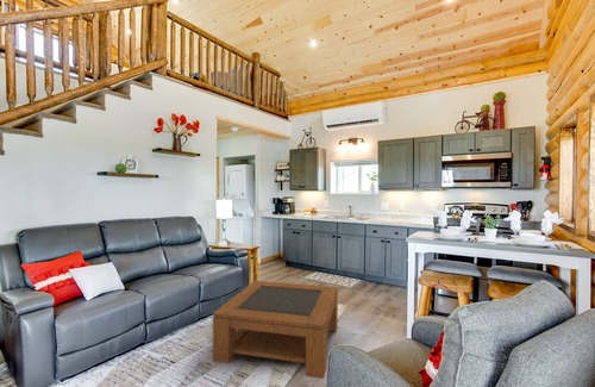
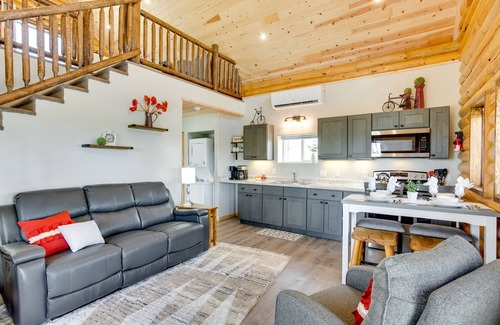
- coffee table (282, 319)
